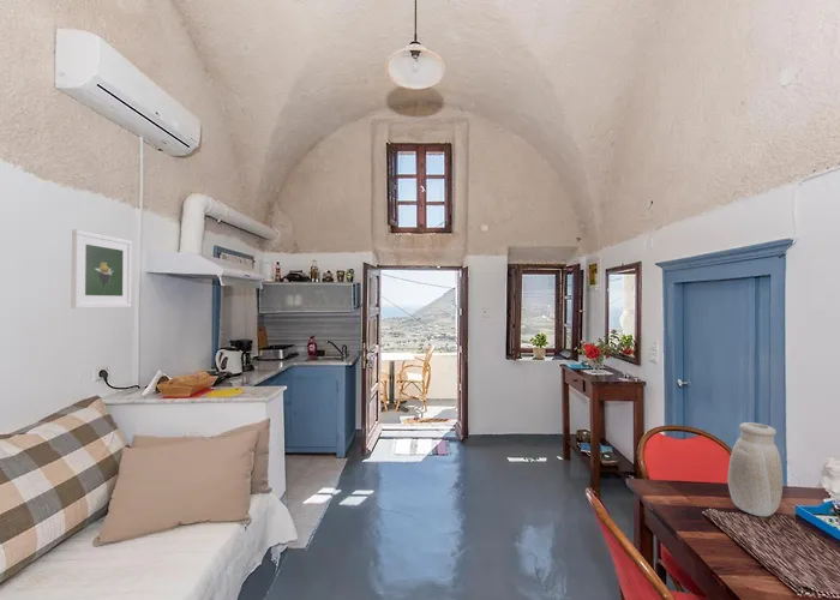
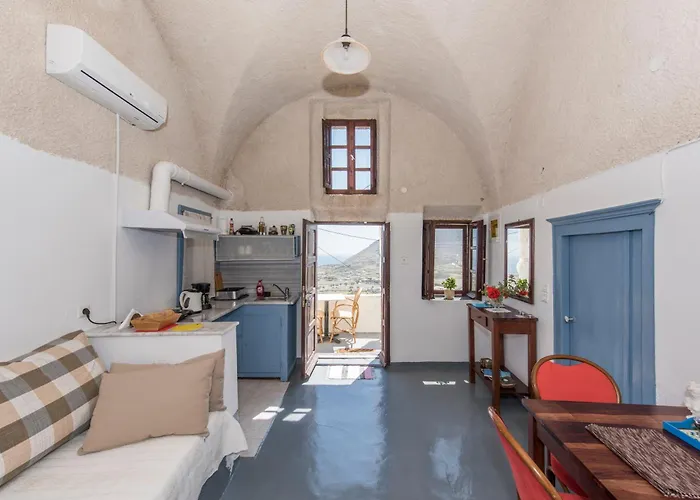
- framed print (103, 271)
- vase (730, 462)
